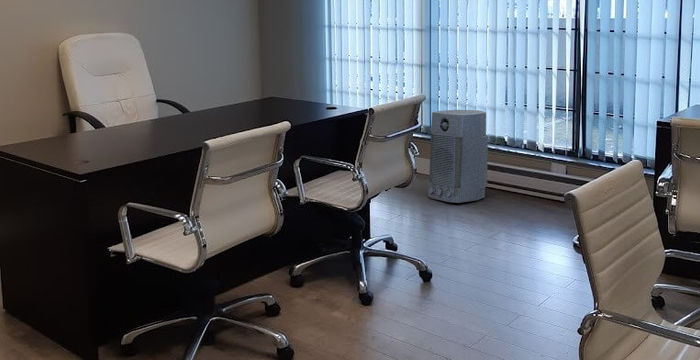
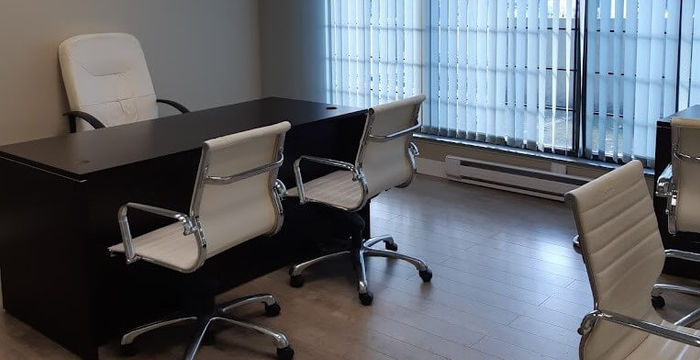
- air purifier (459, 154)
